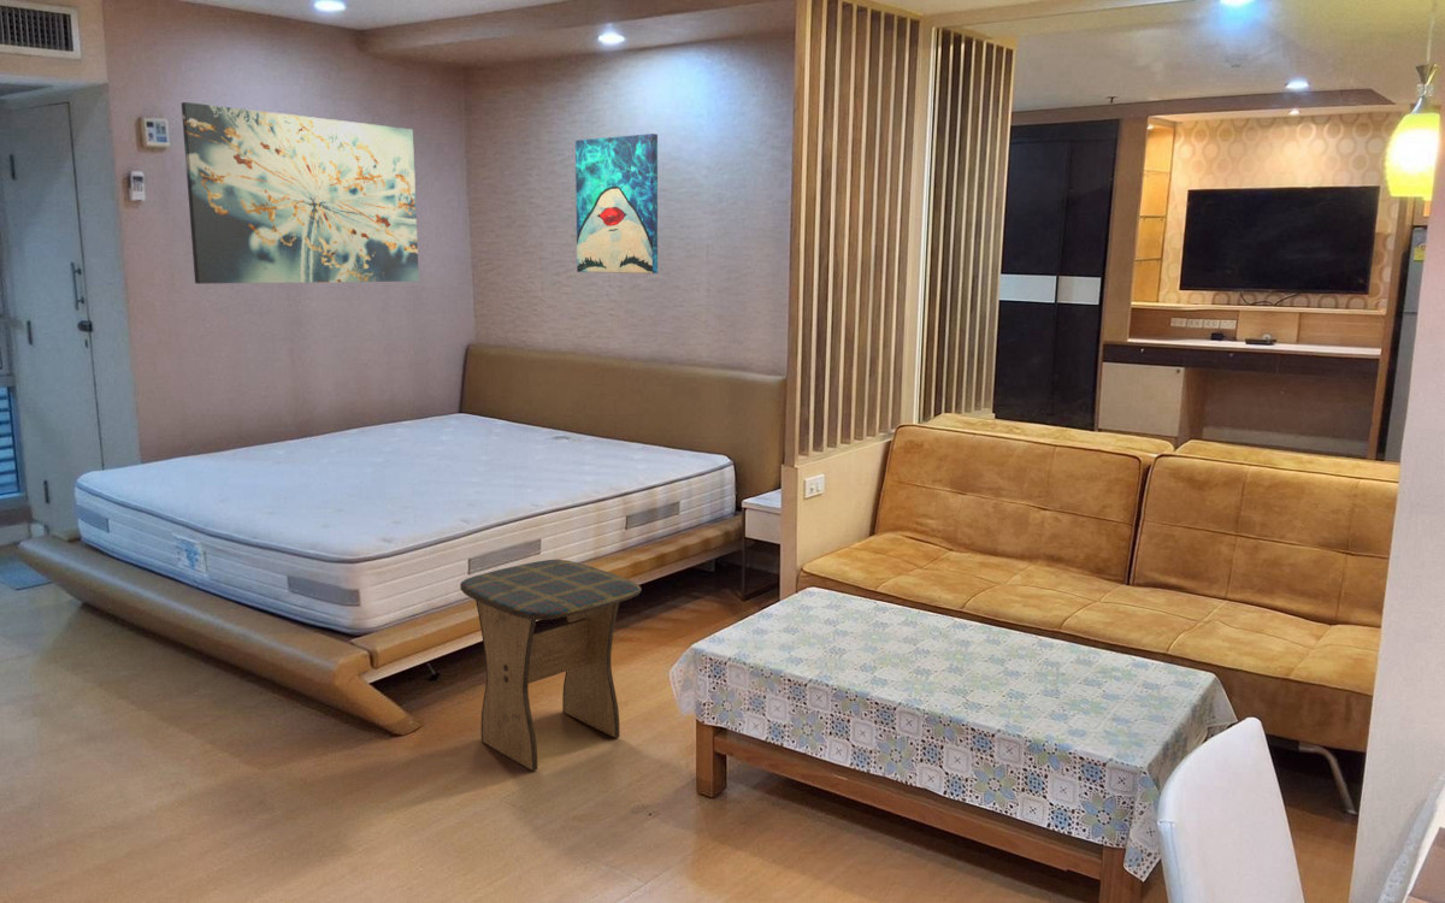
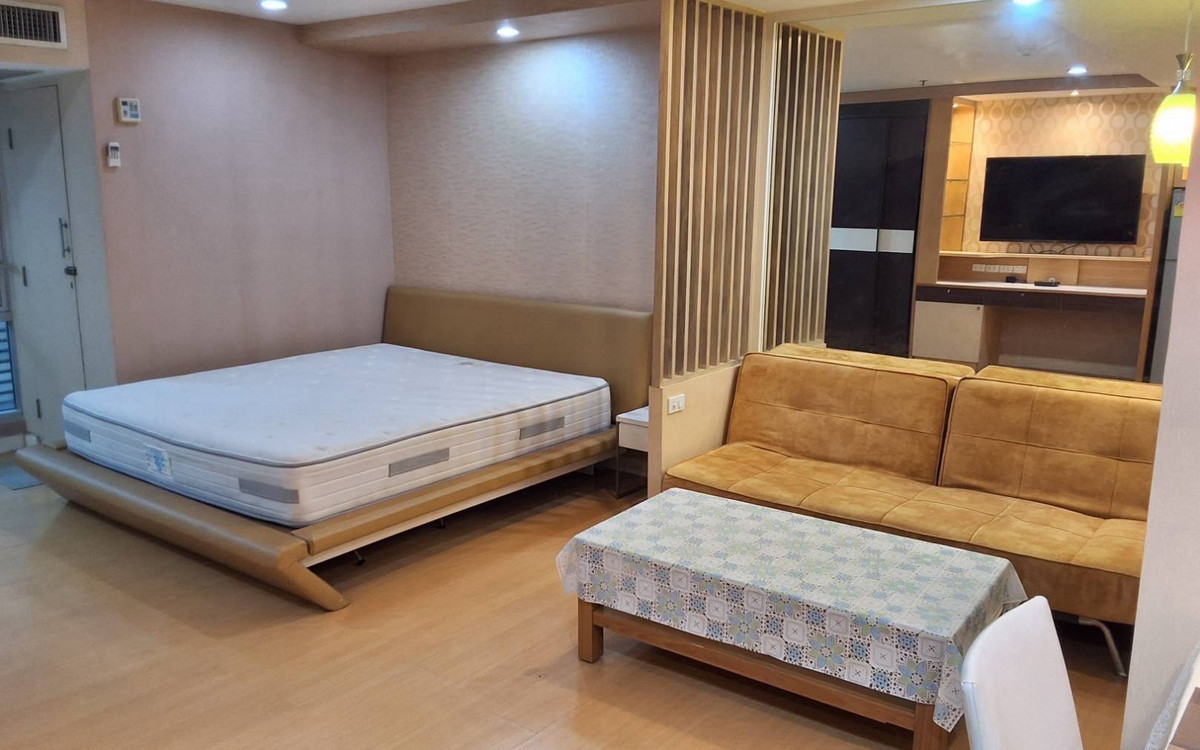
- wall art (311, 200)
- wall art (615, 205)
- stool (552, 661)
